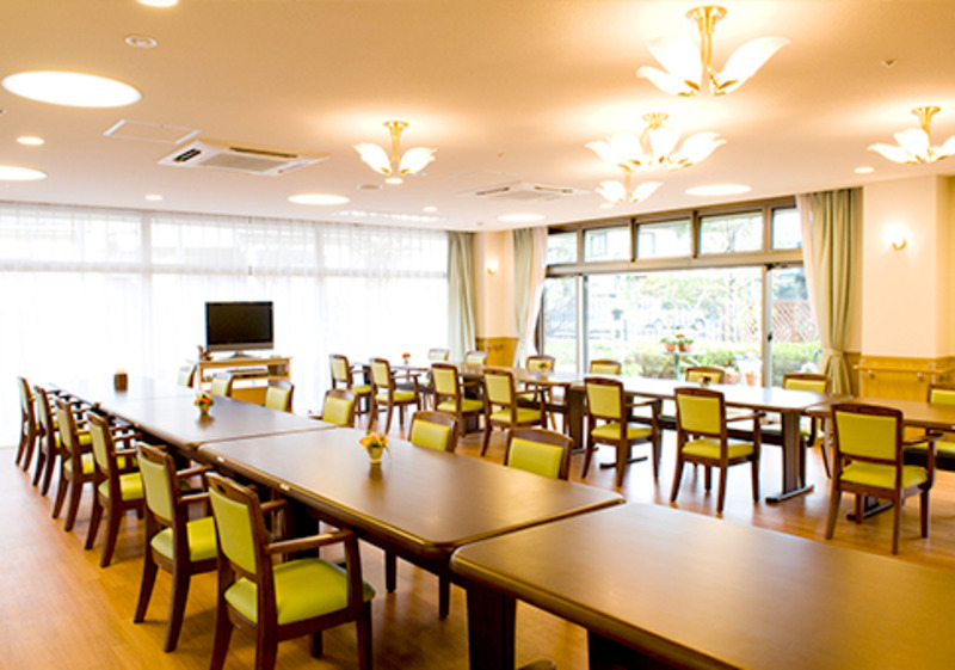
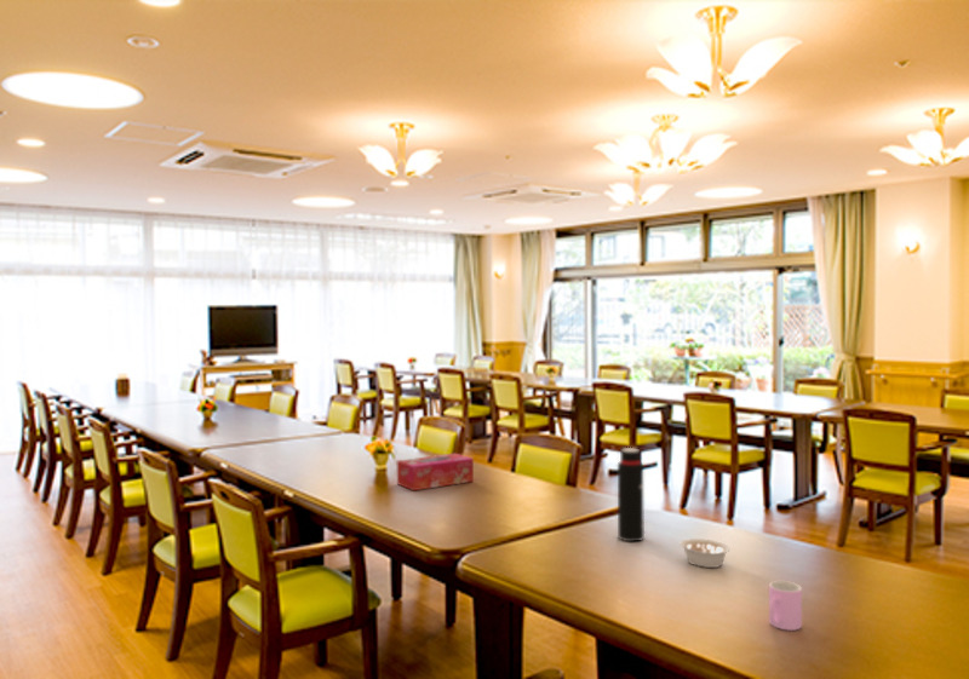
+ legume (706, 552)
+ cup (781, 606)
+ tissue box (435, 471)
+ water bottle (631, 493)
